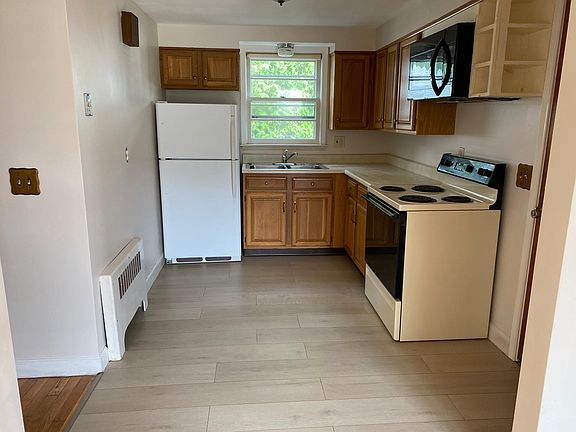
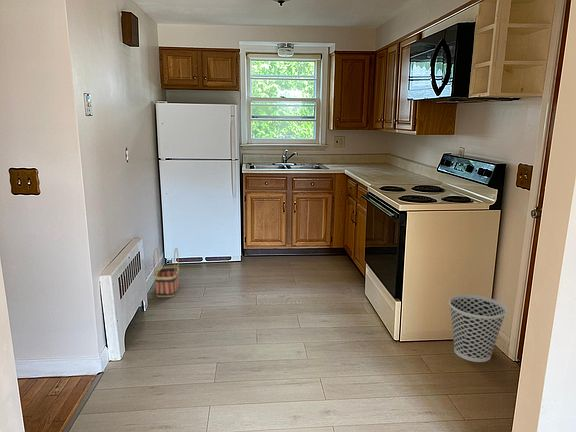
+ wastebasket (474, 329)
+ basket (166, 269)
